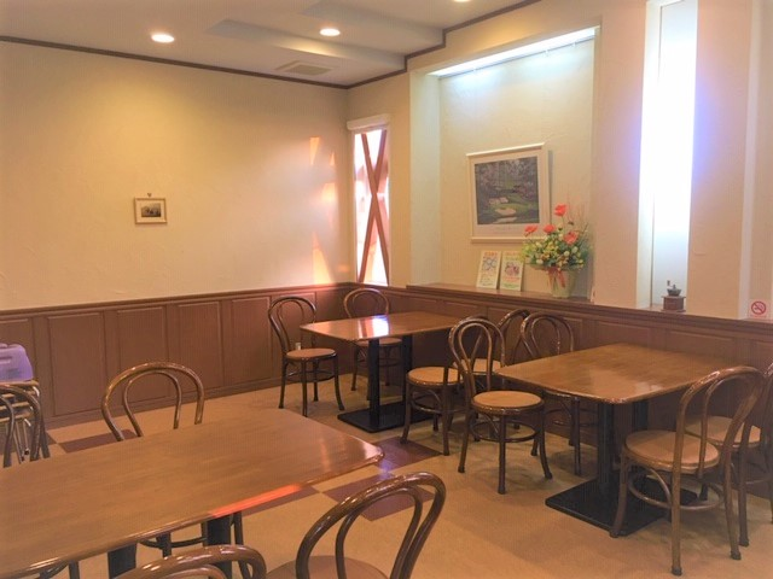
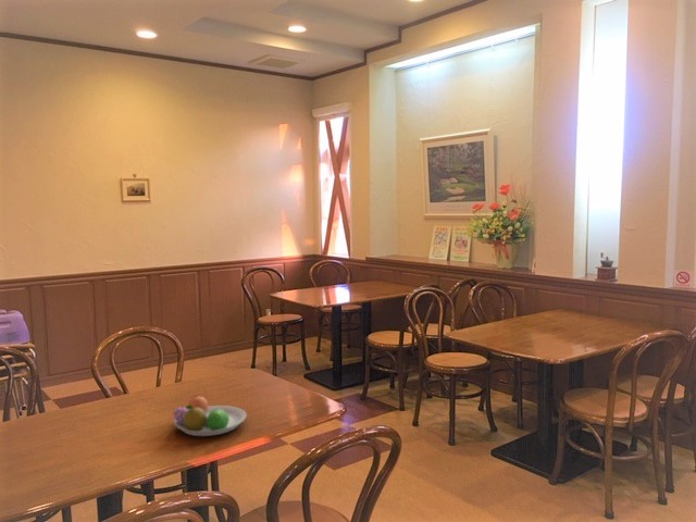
+ fruit bowl (209, 412)
